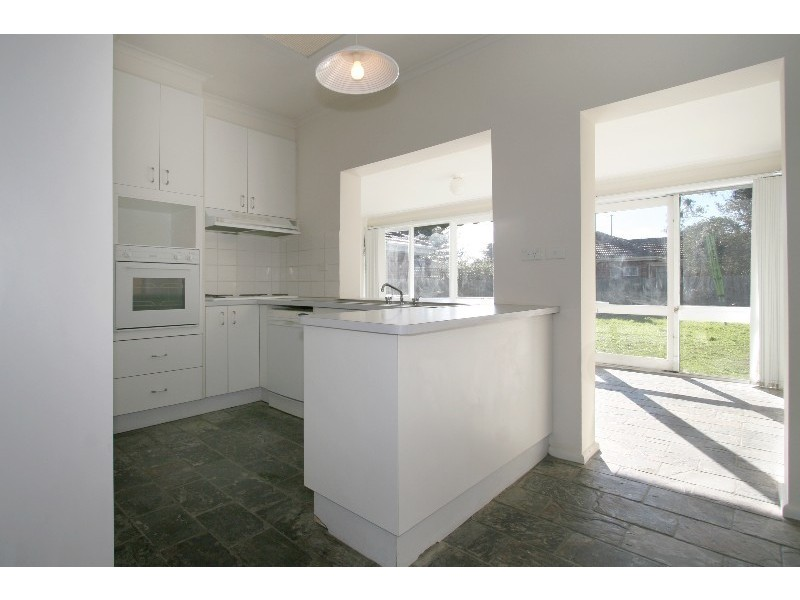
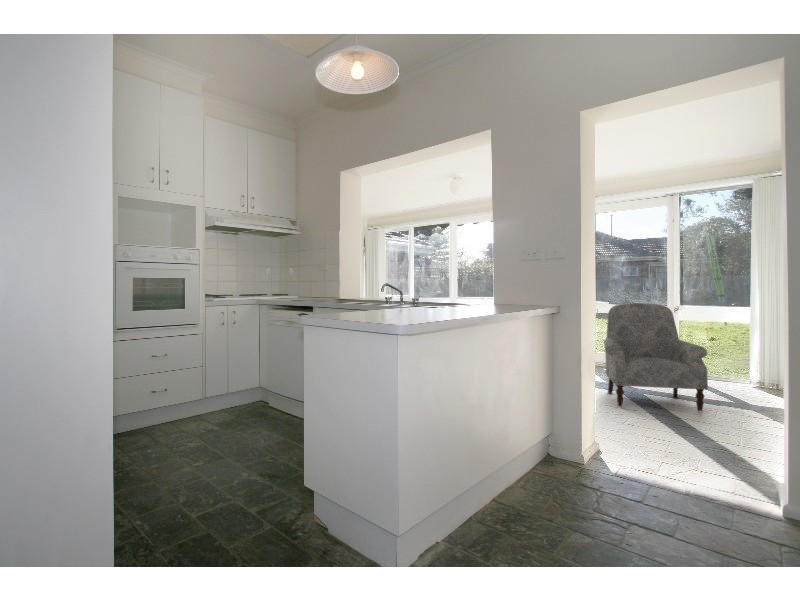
+ armchair (648, 351)
